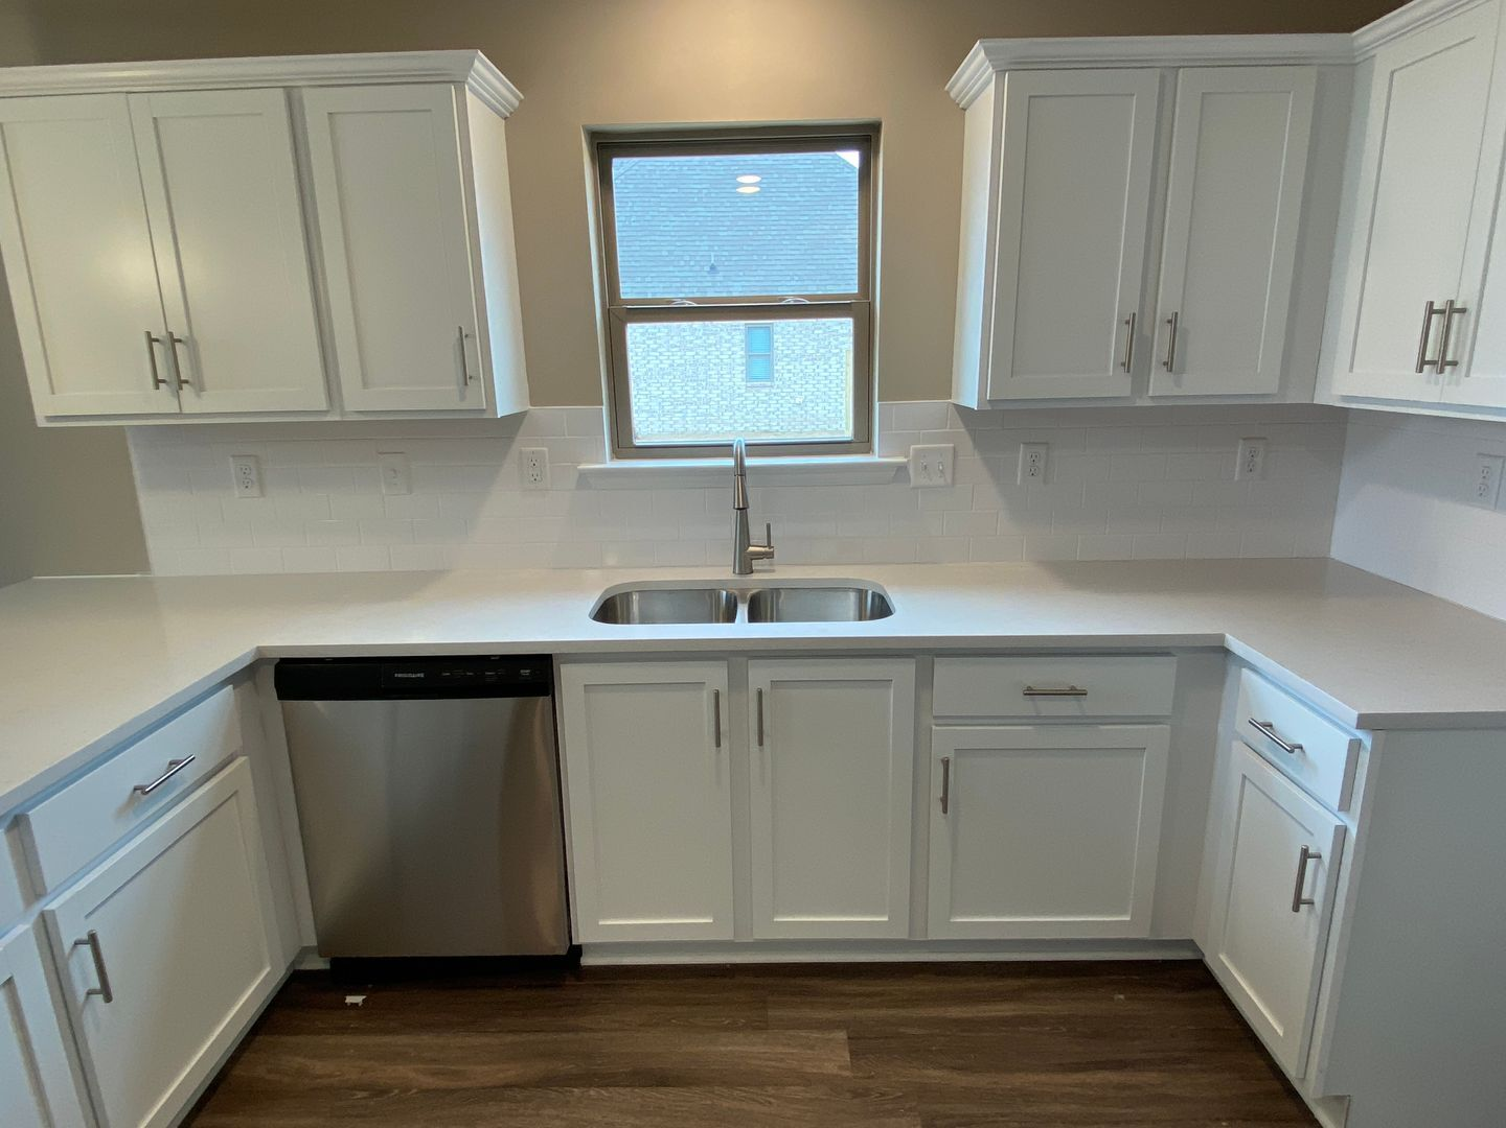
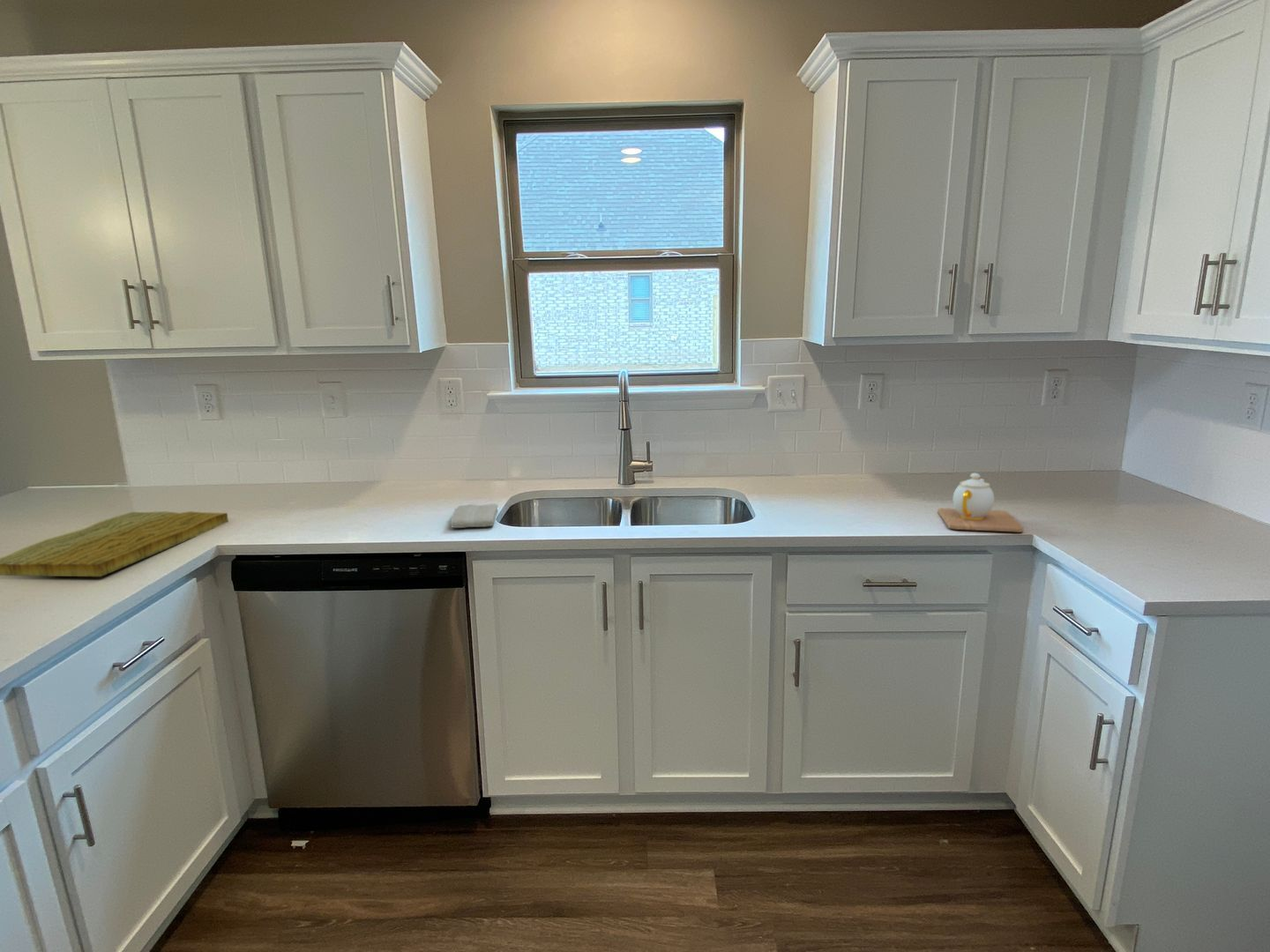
+ teapot (980, 497)
+ cutting board (118, 538)
+ washcloth (474, 515)
